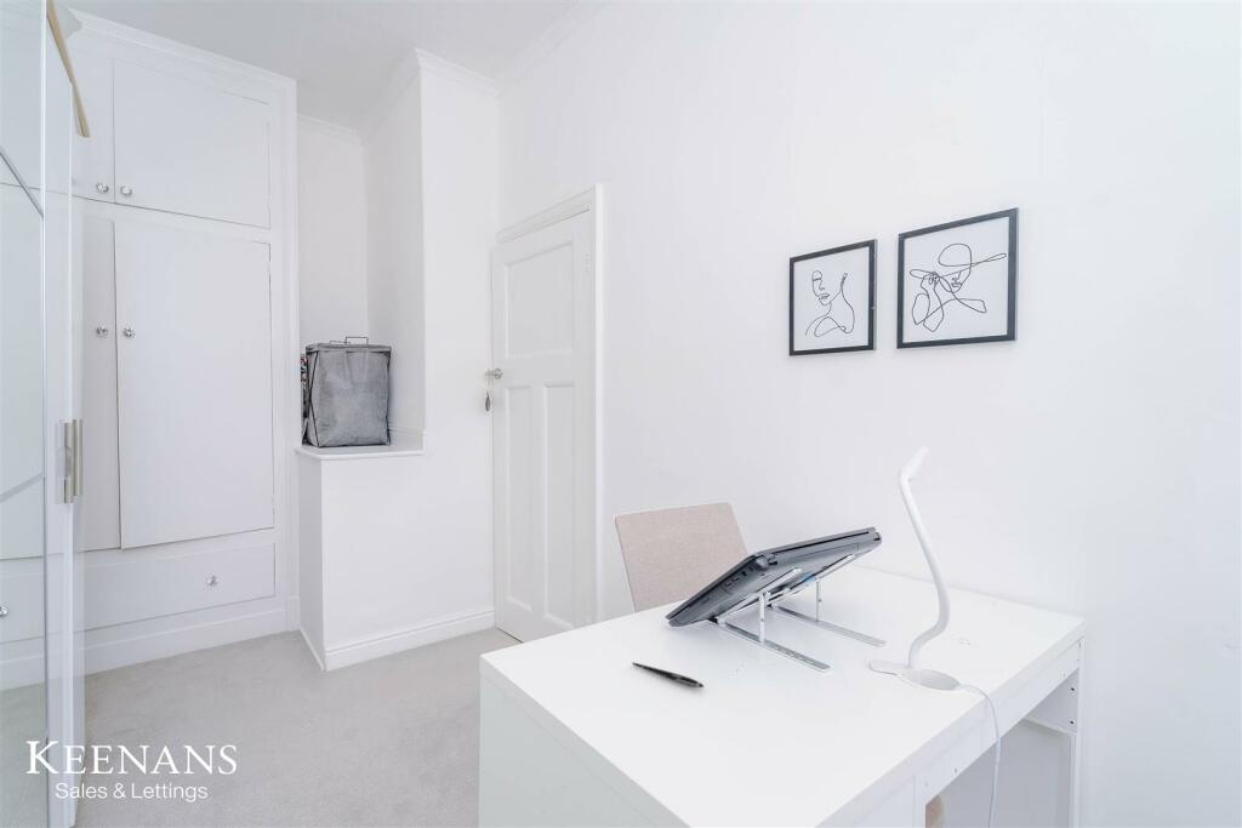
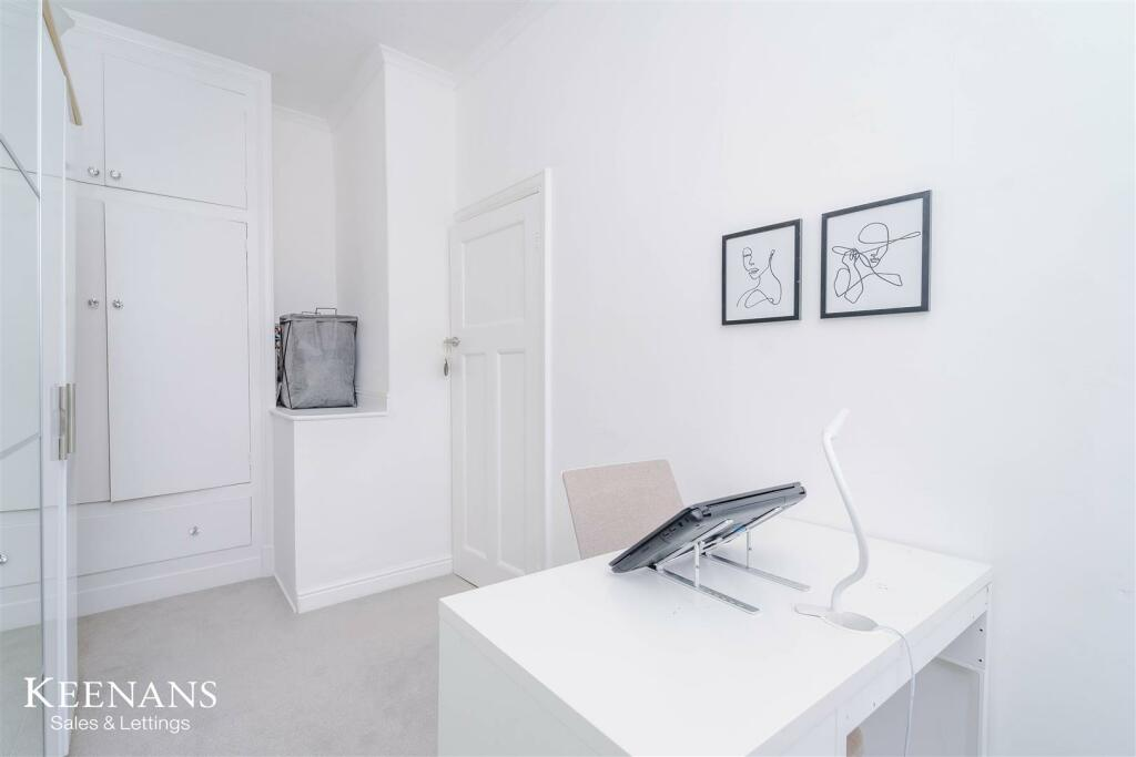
- pen (666, 673)
